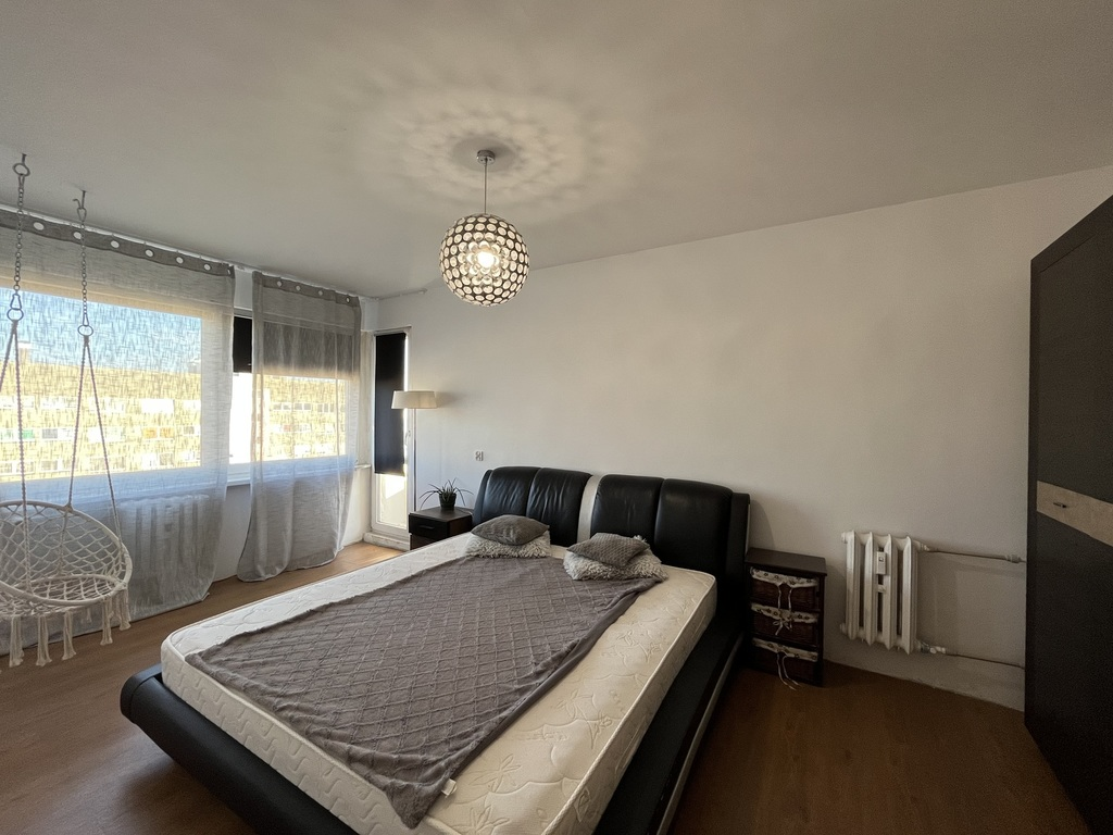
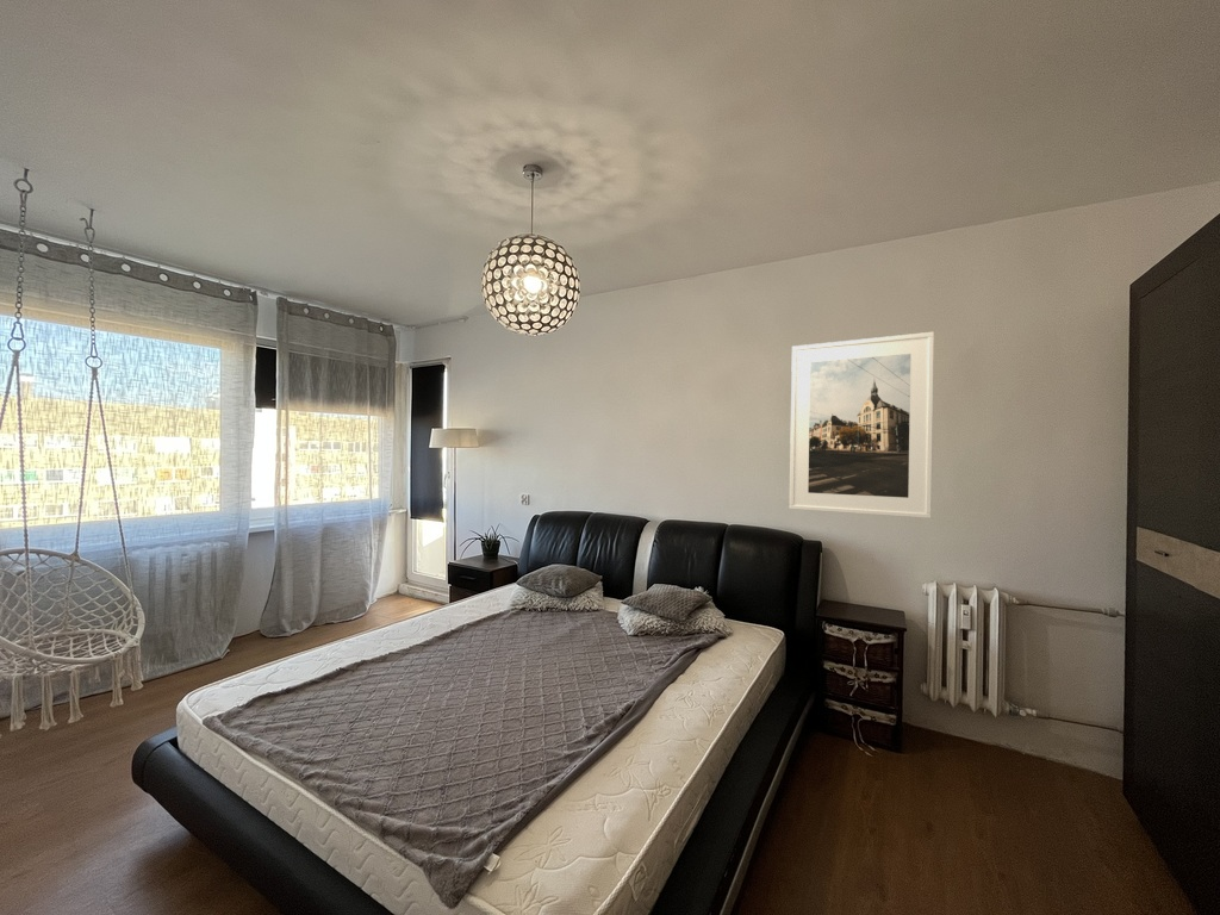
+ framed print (857, 427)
